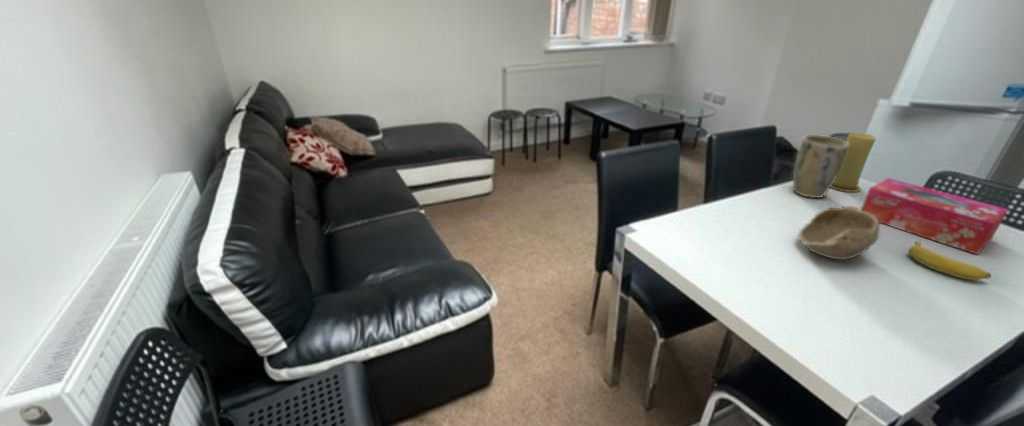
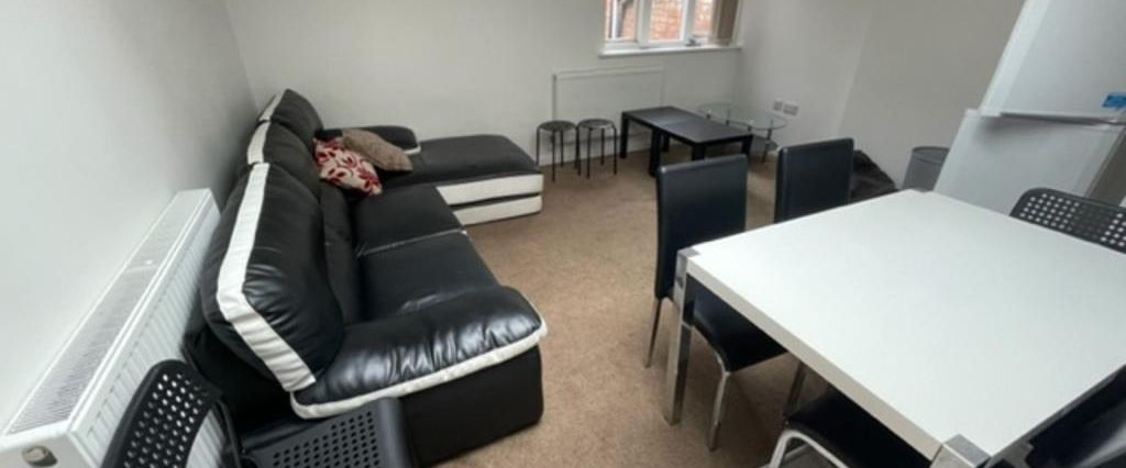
- tissue box (928, 212)
- bowl (837, 232)
- plant pot (816, 167)
- banana (947, 260)
- candle (852, 161)
